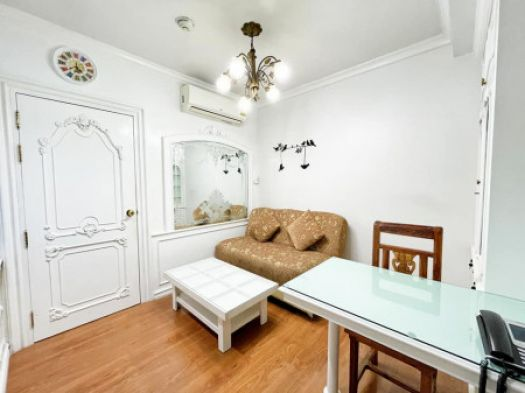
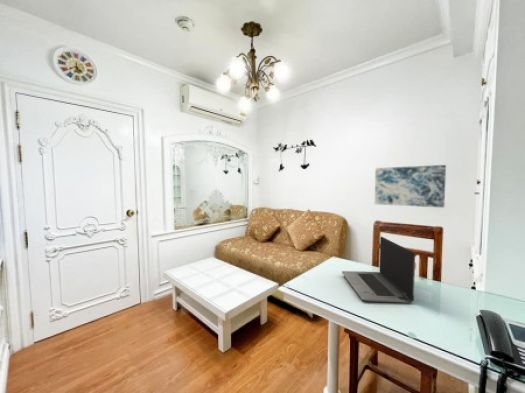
+ laptop computer (373, 272)
+ wall art (407, 186)
